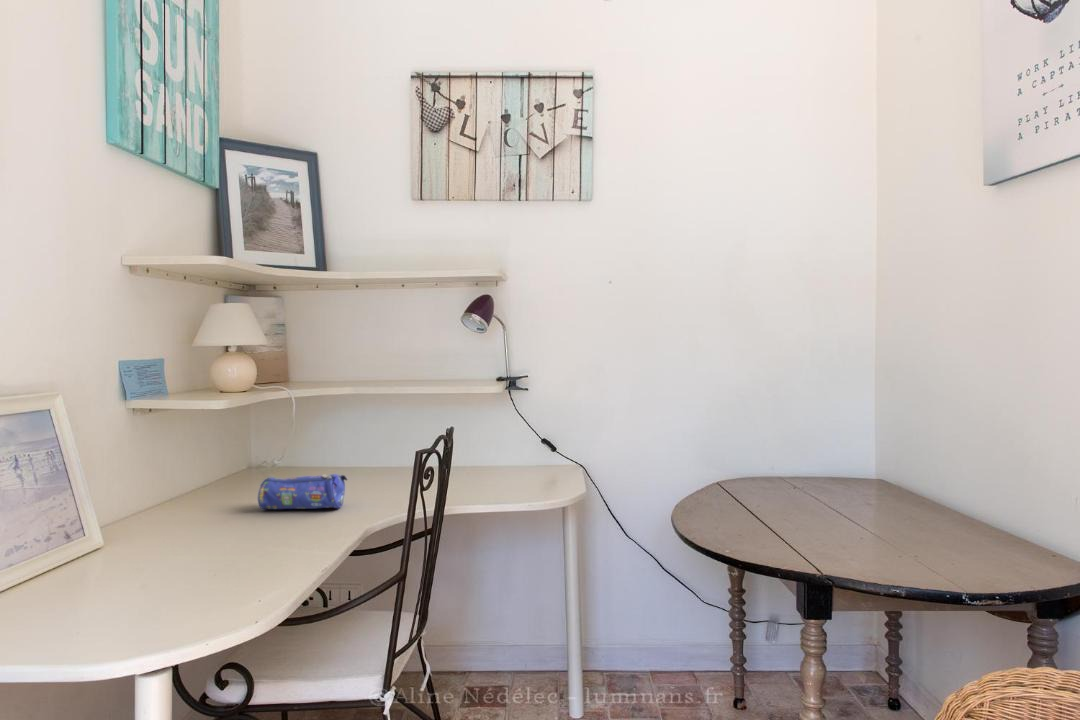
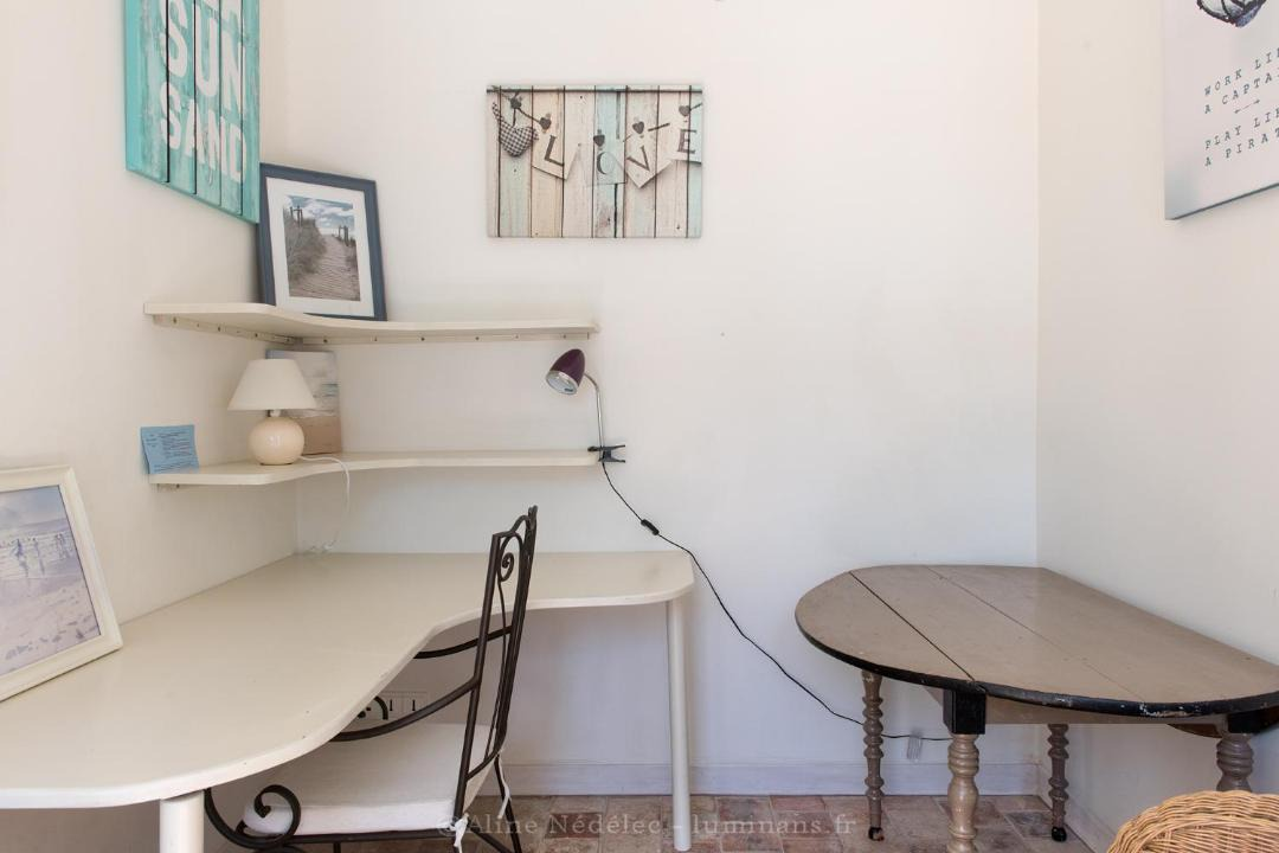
- pencil case (303, 491)
